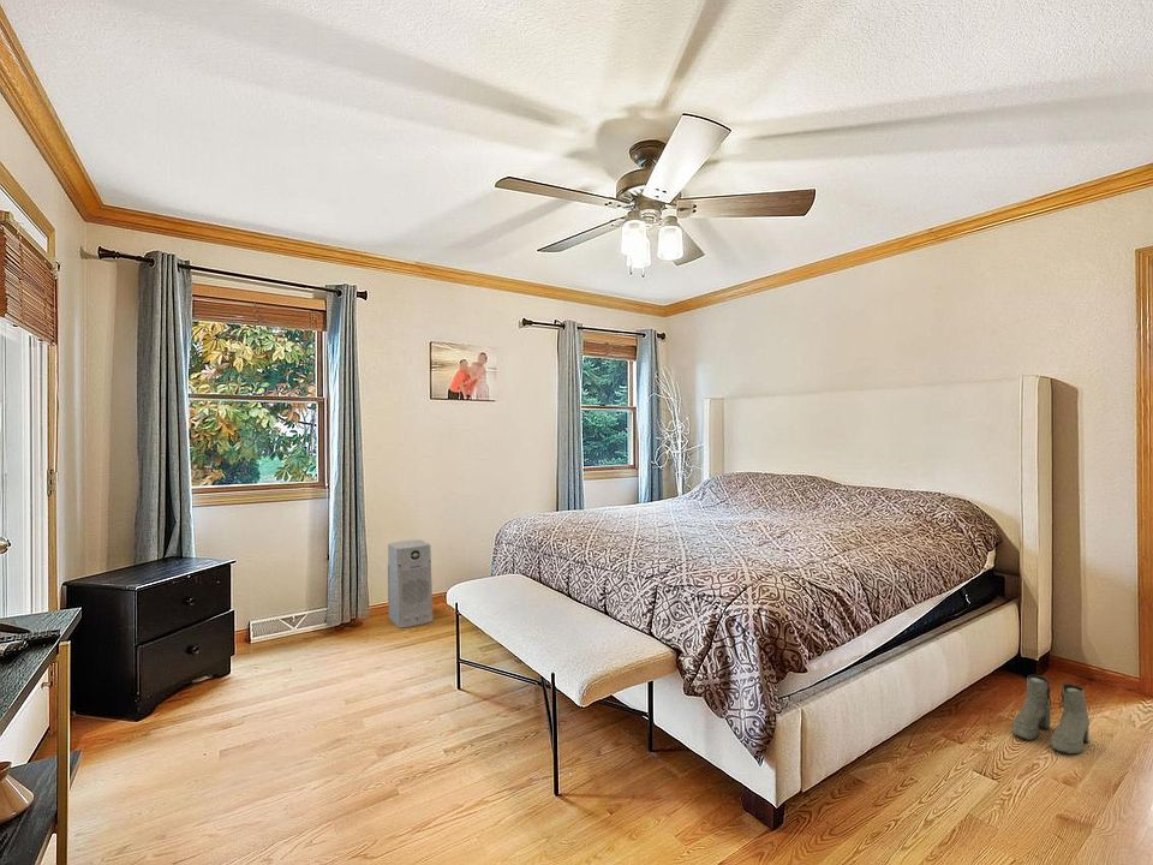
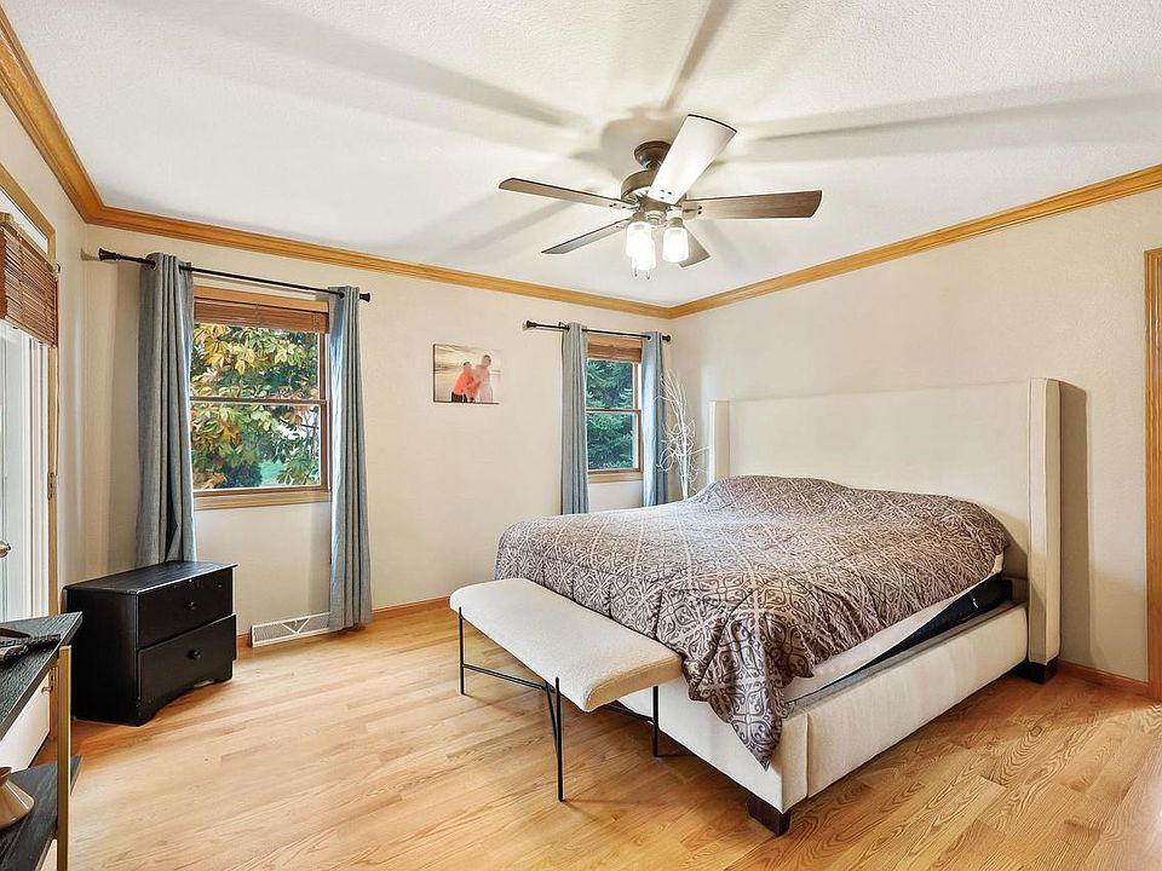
- boots (1050, 709)
- air purifier (410, 581)
